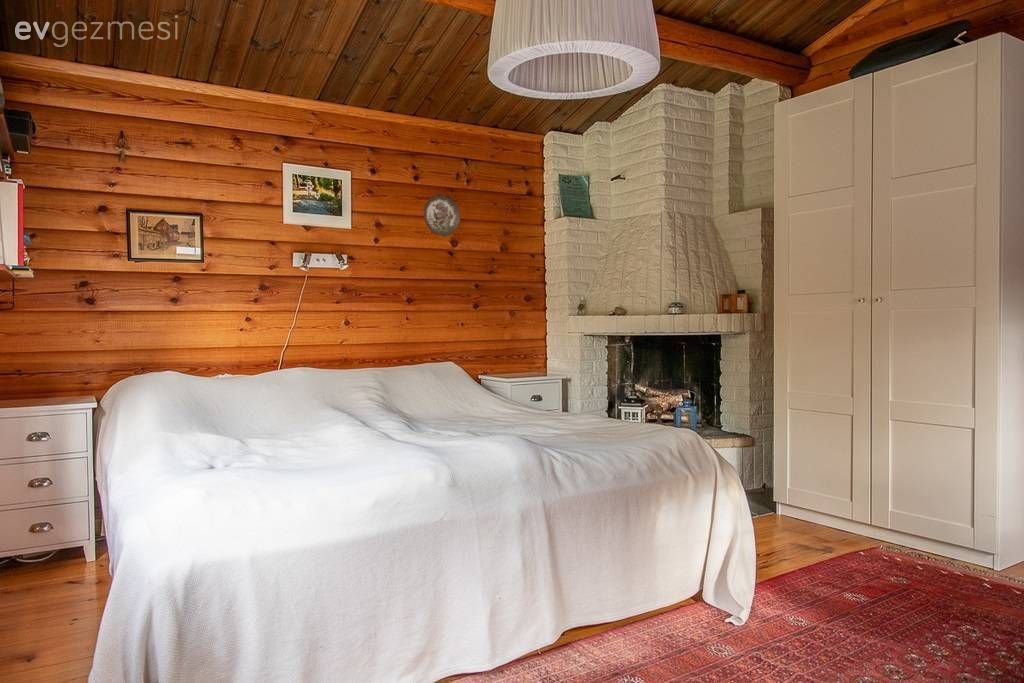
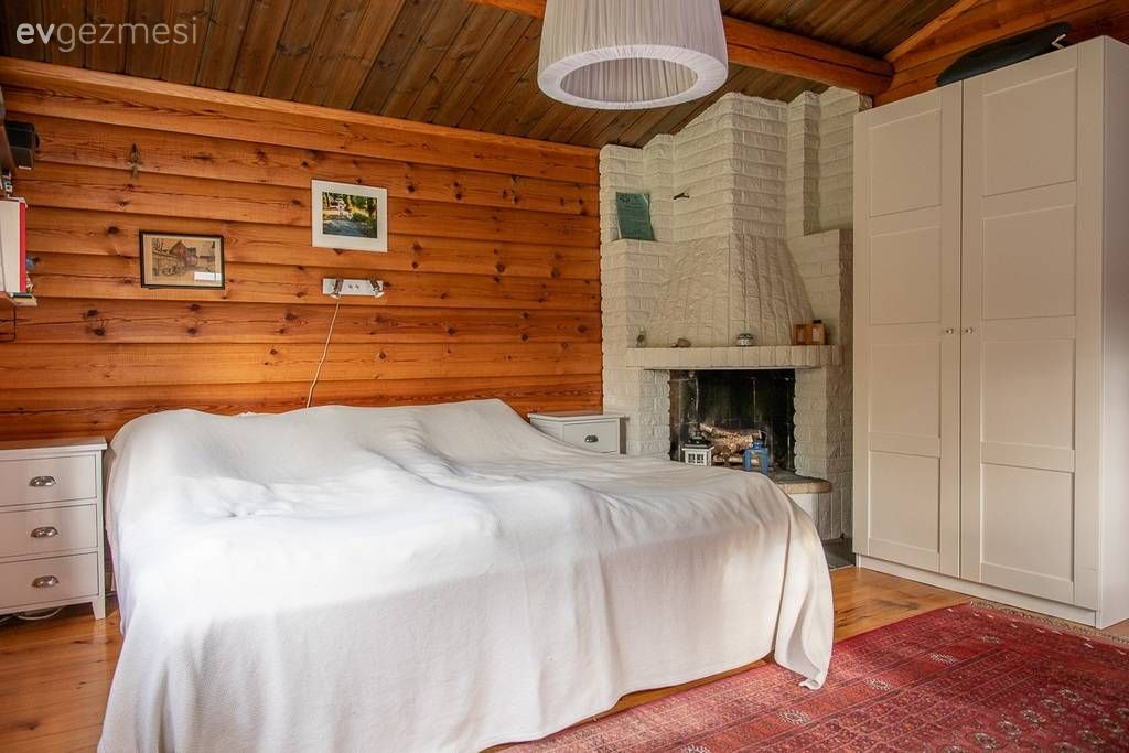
- decorative plate (441, 215)
